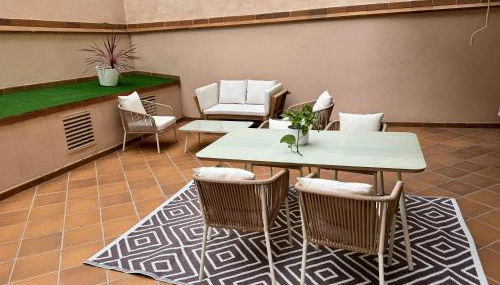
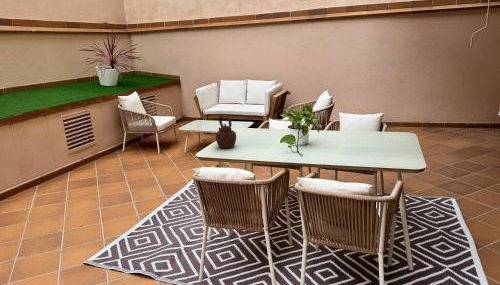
+ teapot (224, 130)
